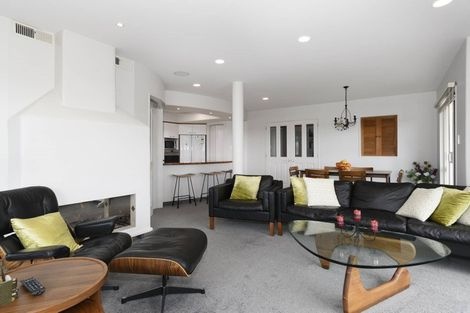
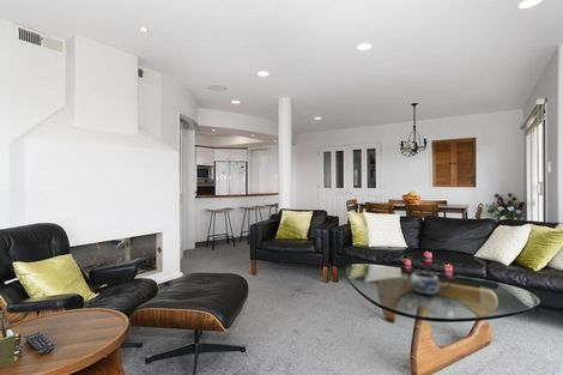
+ decorative bowl (424, 283)
